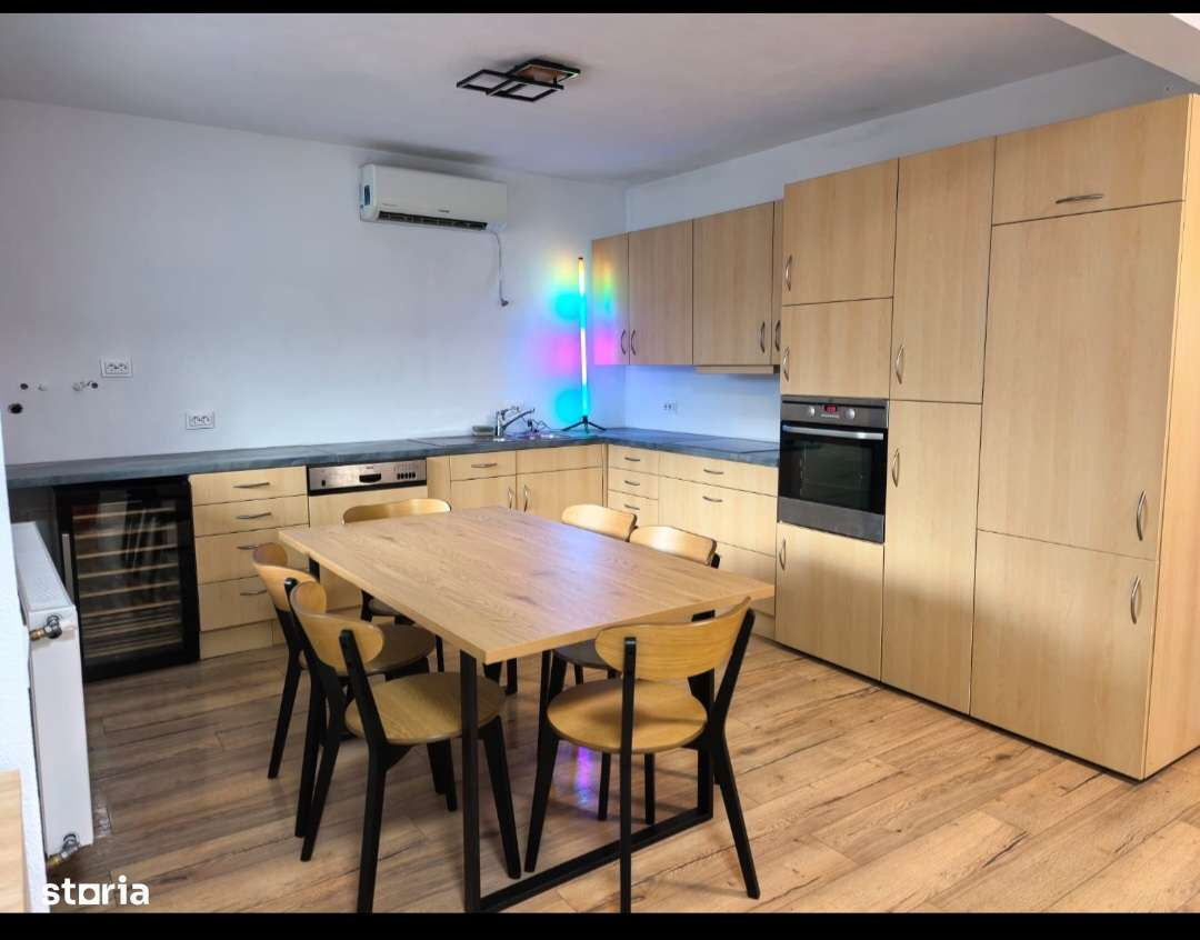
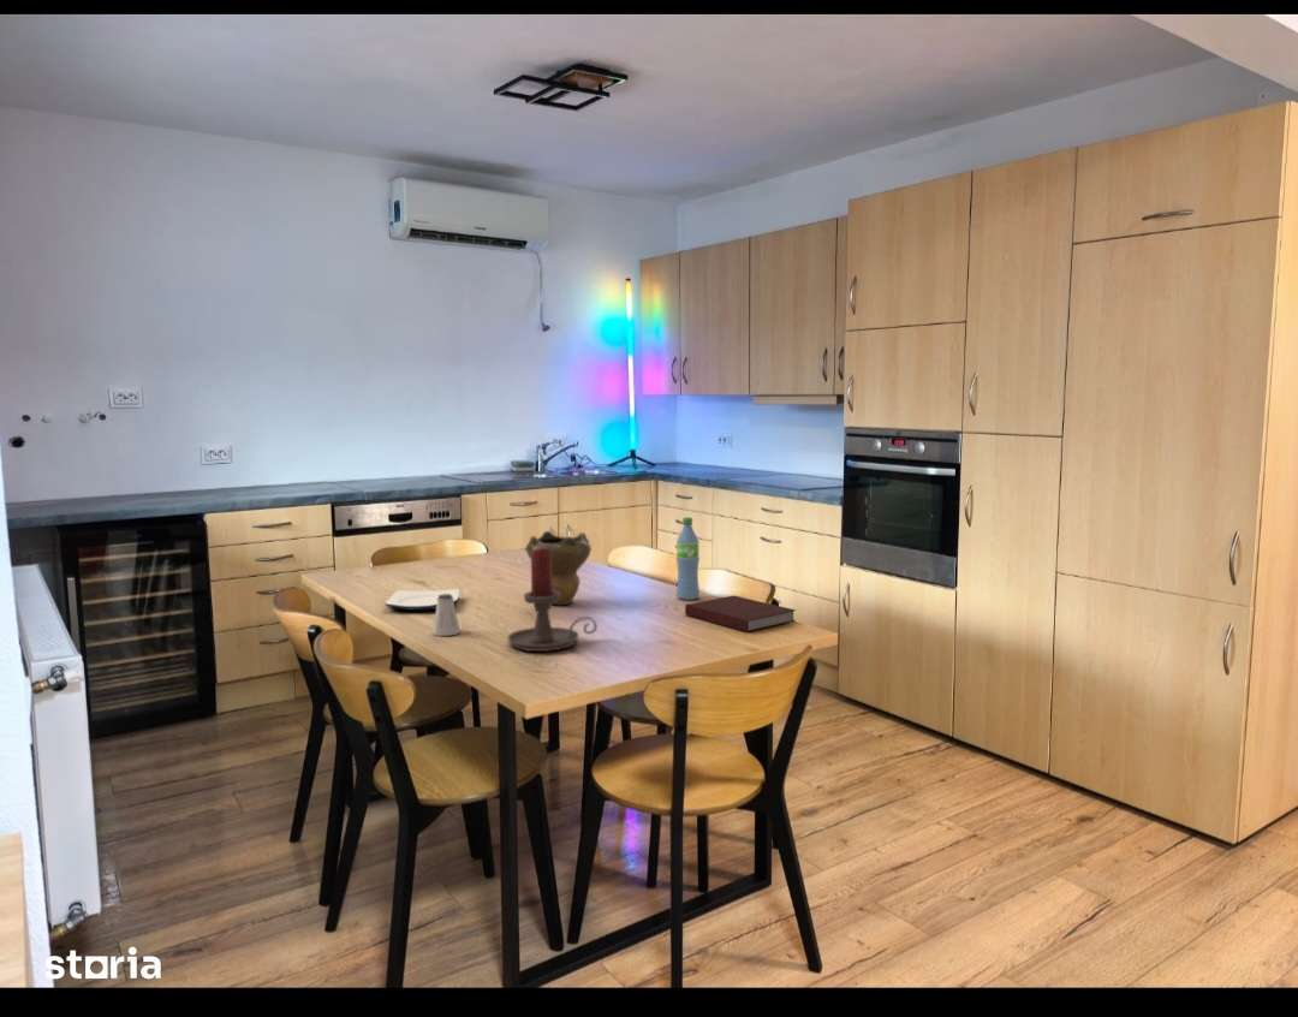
+ plate (423, 600)
+ water bottle (687, 558)
+ notebook (739, 612)
+ saltshaker (445, 613)
+ candle holder (552, 594)
+ decorative bowl (558, 569)
